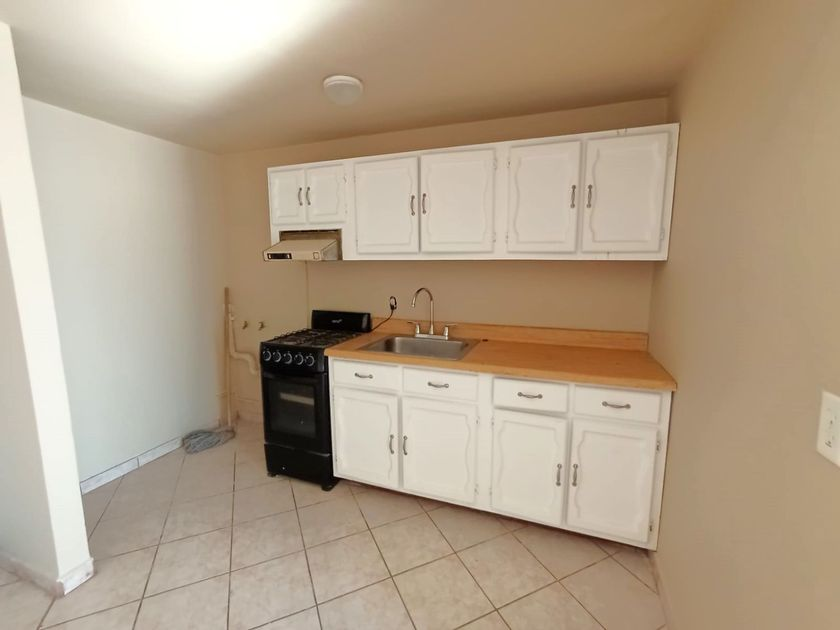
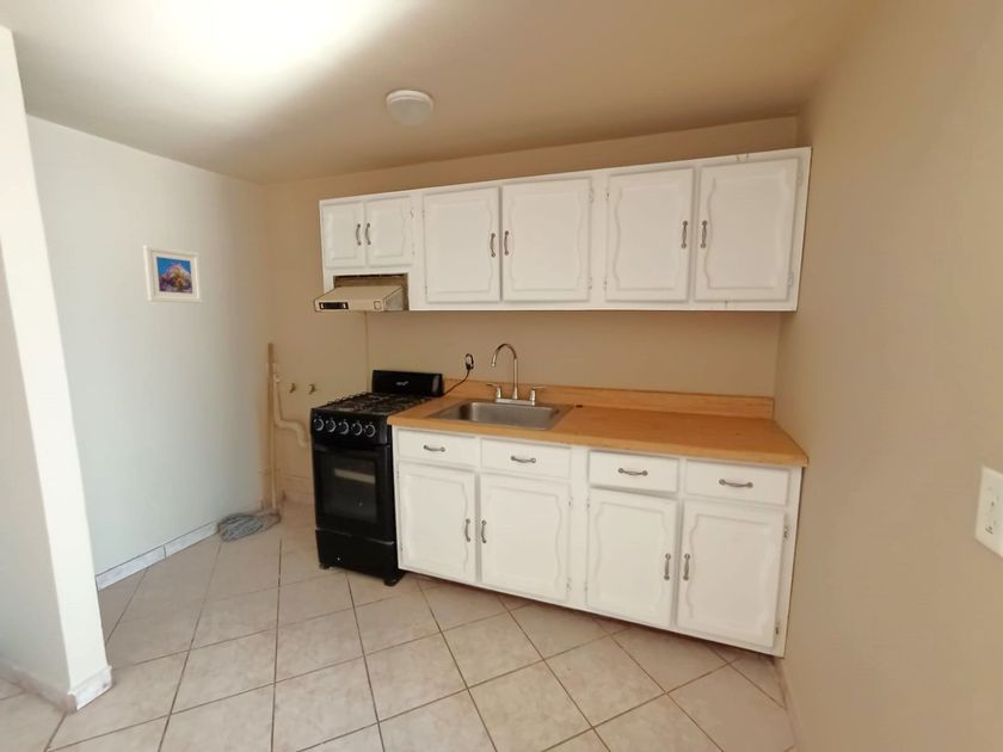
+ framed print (174, 276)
